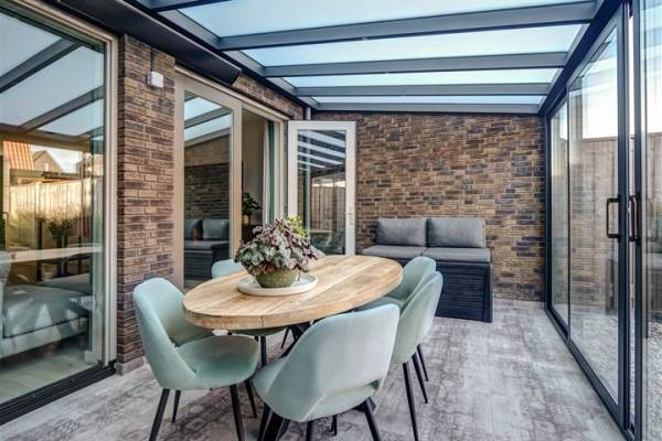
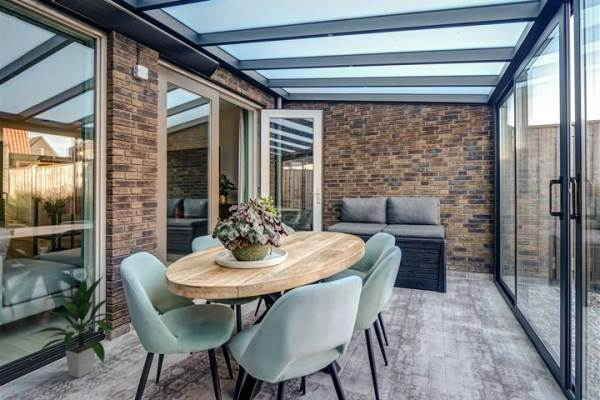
+ indoor plant (81, 327)
